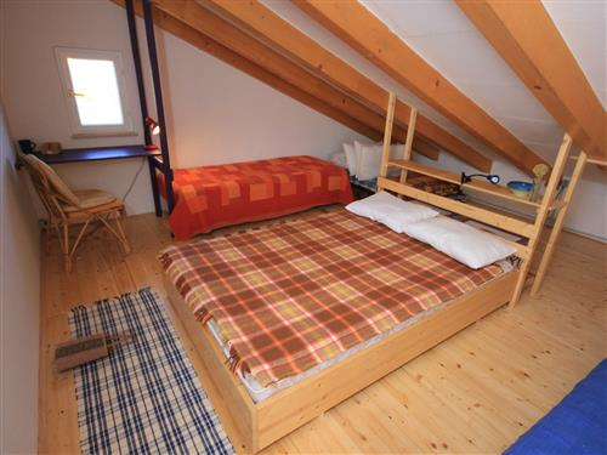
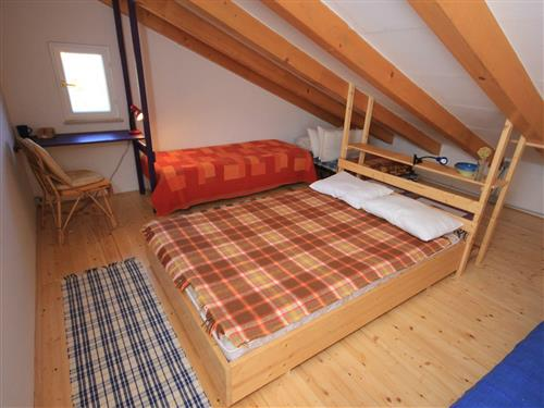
- tote bag (96, 345)
